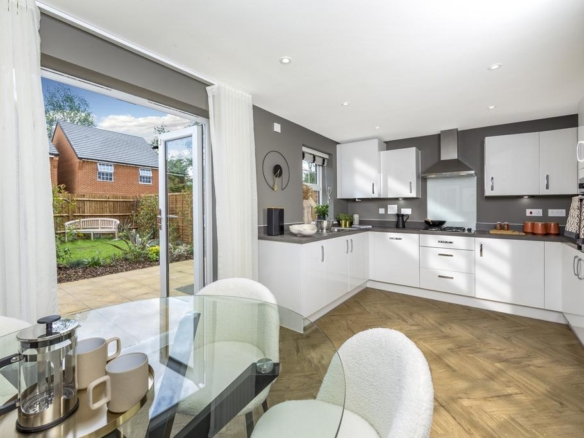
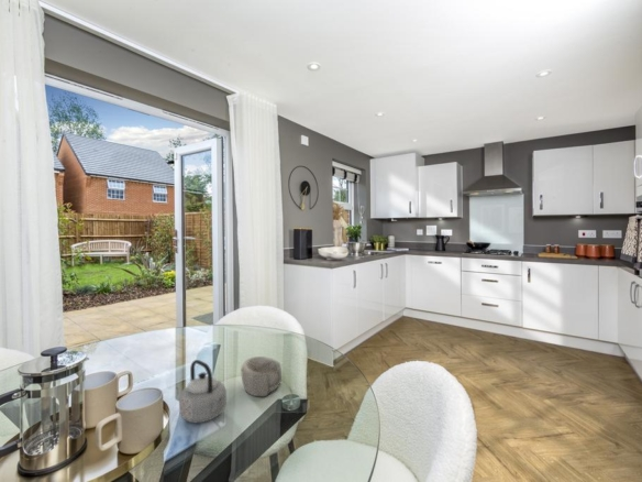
+ teapot (207, 390)
+ decorative bowl (261, 373)
